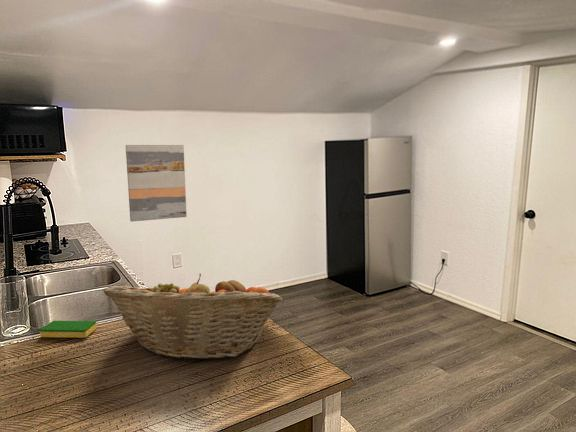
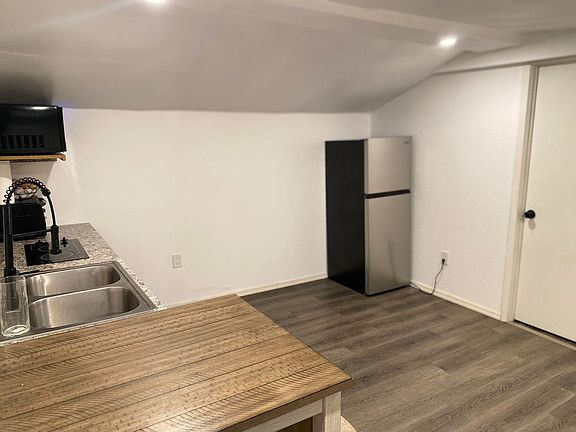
- wall art (157, 182)
- fruit basket (195, 306)
- dish sponge (69, 328)
